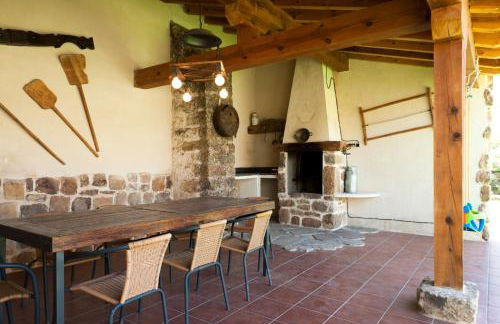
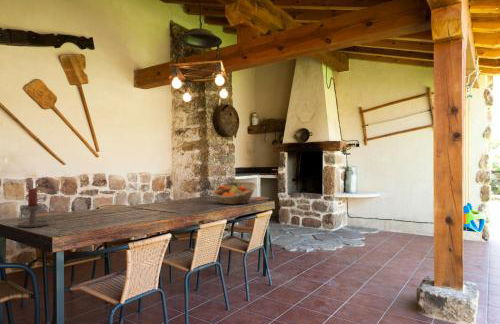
+ candle holder (37, 206)
+ fruit basket (234, 192)
